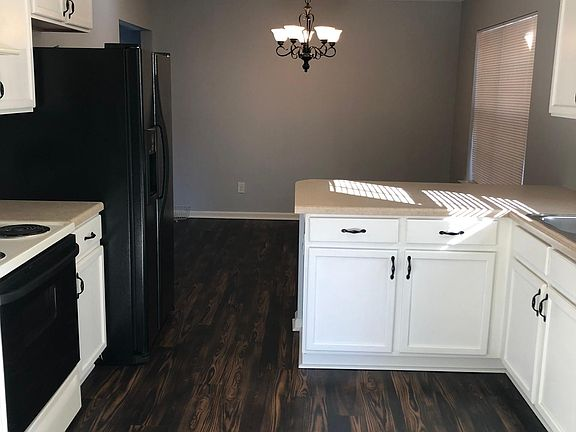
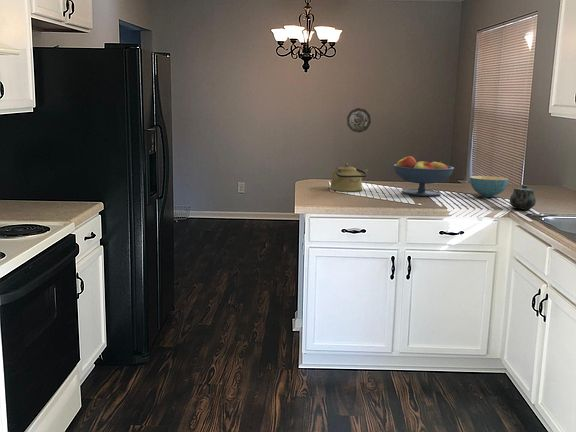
+ kettle (350, 176)
+ fruit bowl (422, 174)
+ cereal bowl (488, 187)
+ decorative plate (358, 120)
+ chinaware (523, 196)
